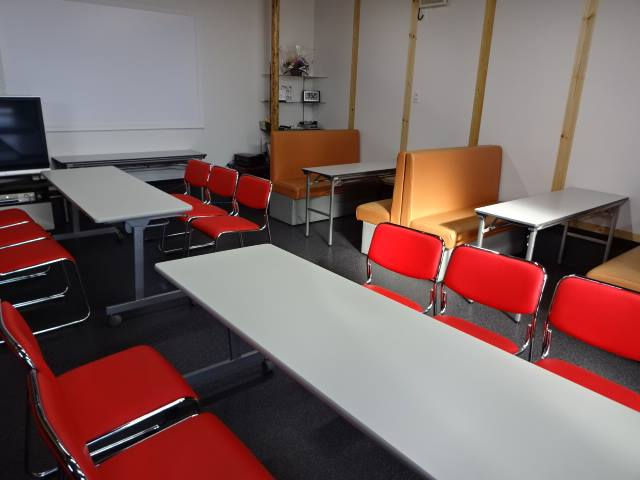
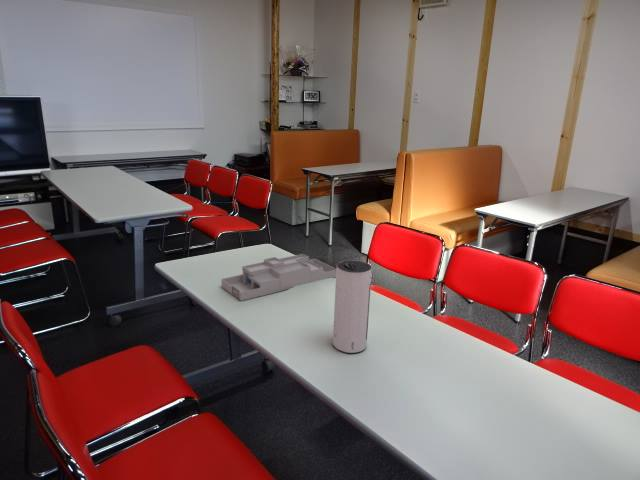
+ desk organizer (281, 271)
+ speaker (351, 305)
